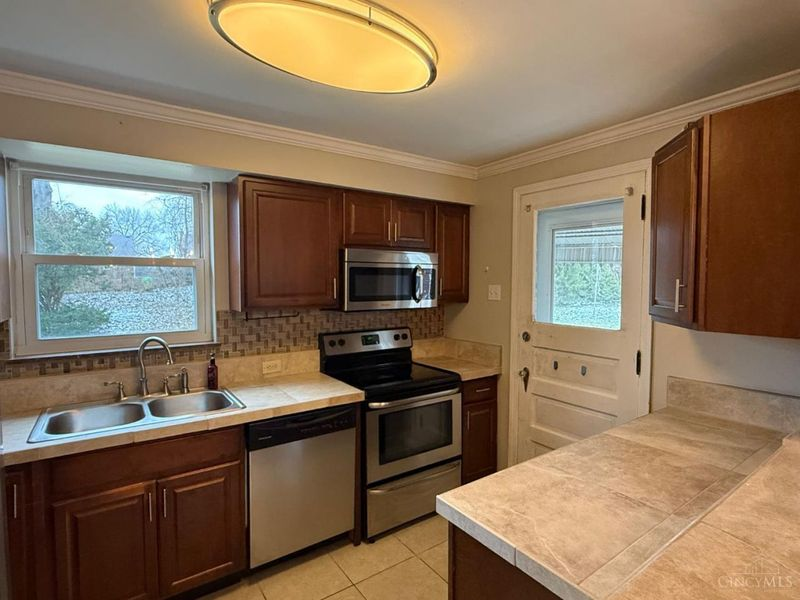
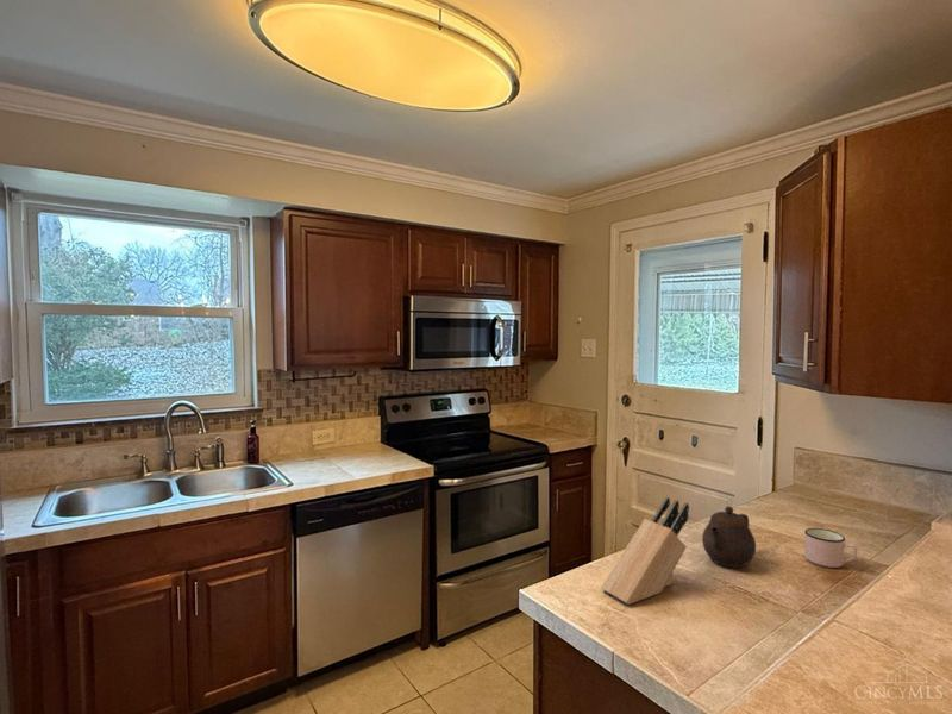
+ teapot (729, 533)
+ mug (829, 549)
+ knife block (649, 545)
